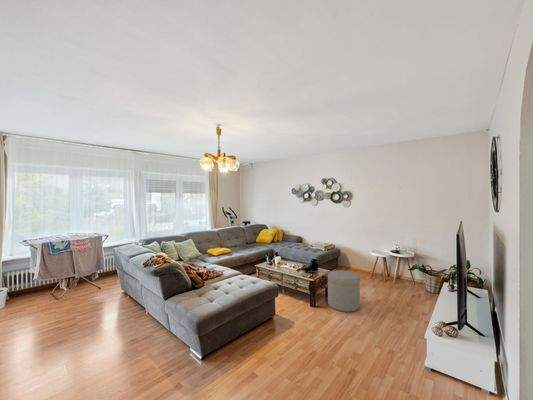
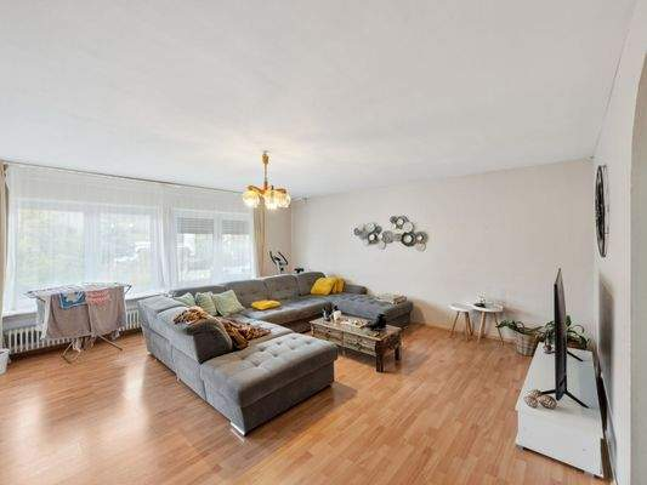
- ottoman (343, 289)
